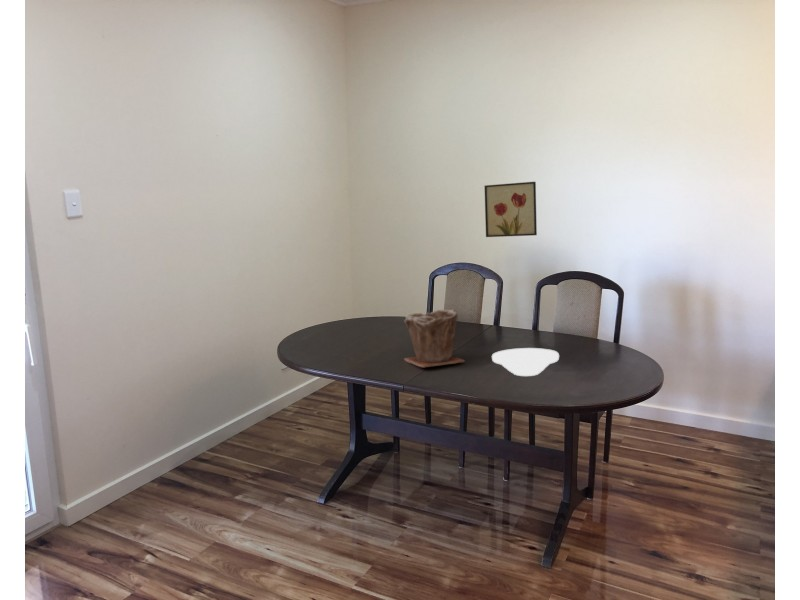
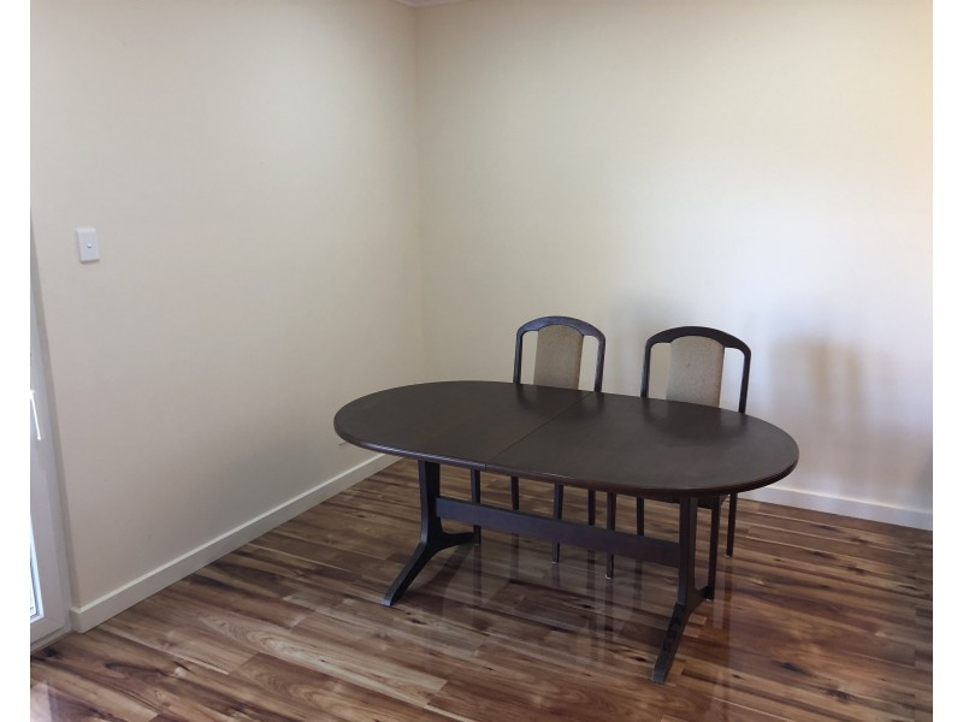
- plant pot (432, 336)
- wall art (510, 210)
- plate (525, 363)
